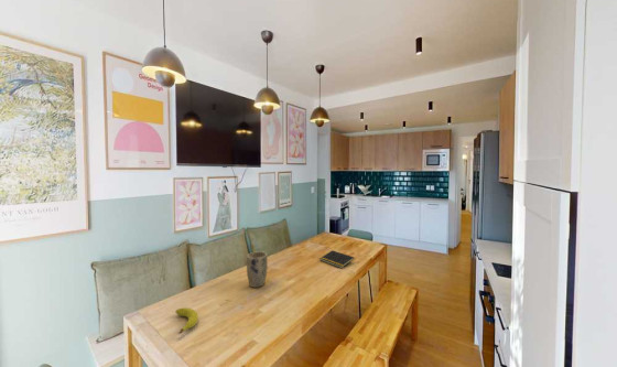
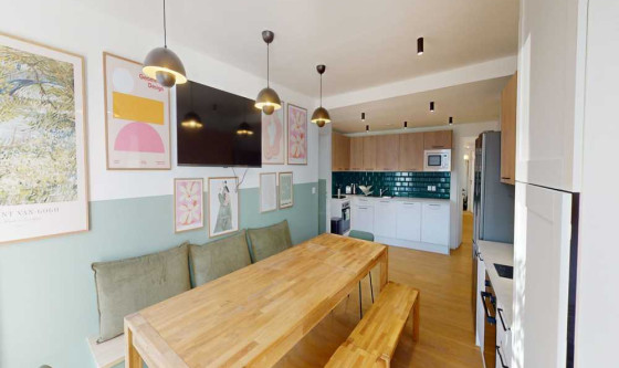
- fruit (183, 315)
- notepad (336, 258)
- plant pot (257, 269)
